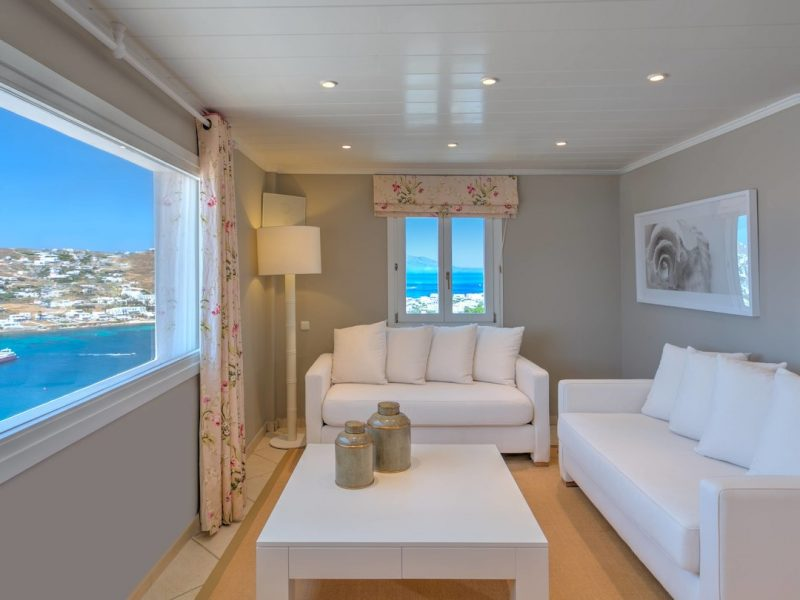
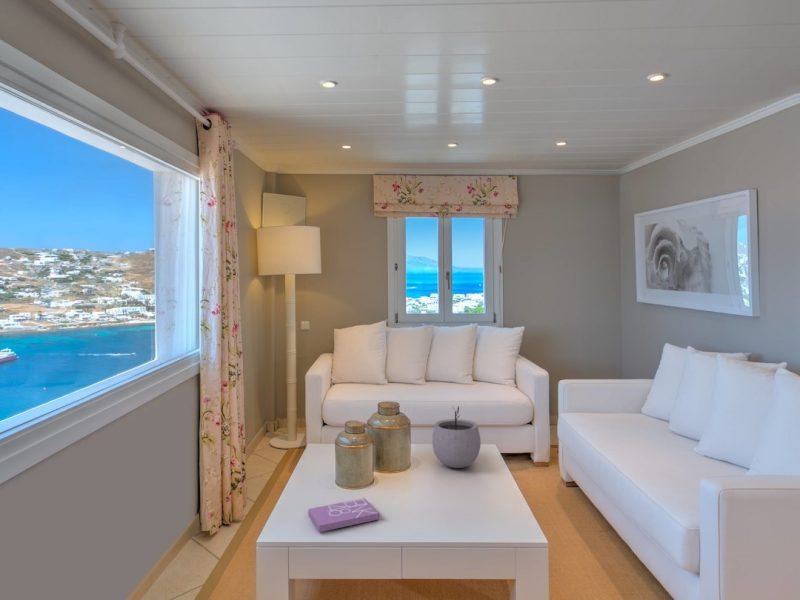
+ plant pot (456, 435)
+ book (343, 514)
